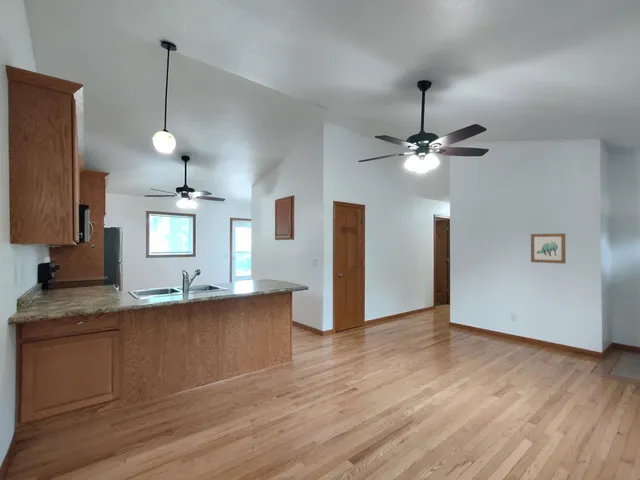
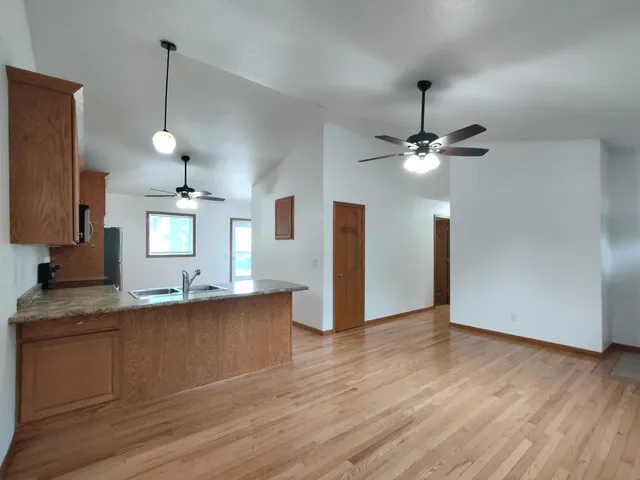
- wall art (547, 248)
